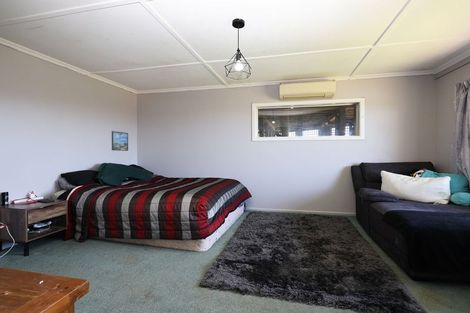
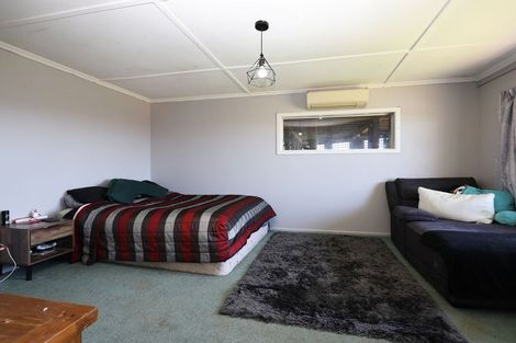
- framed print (120, 141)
